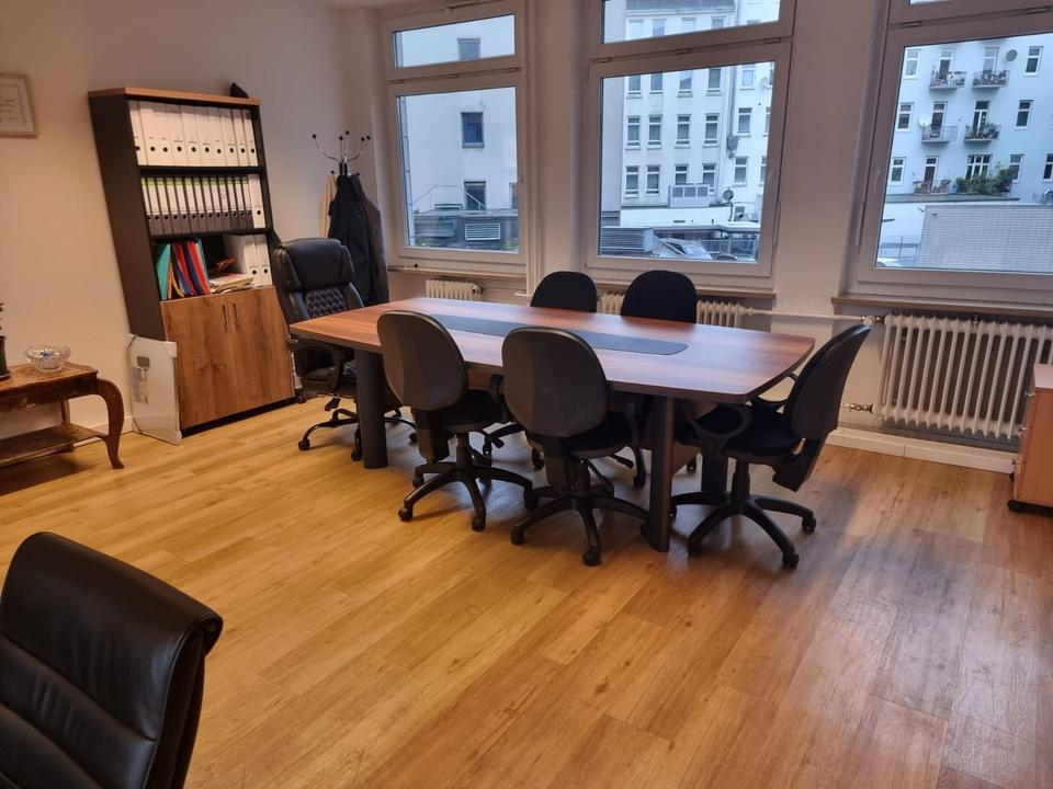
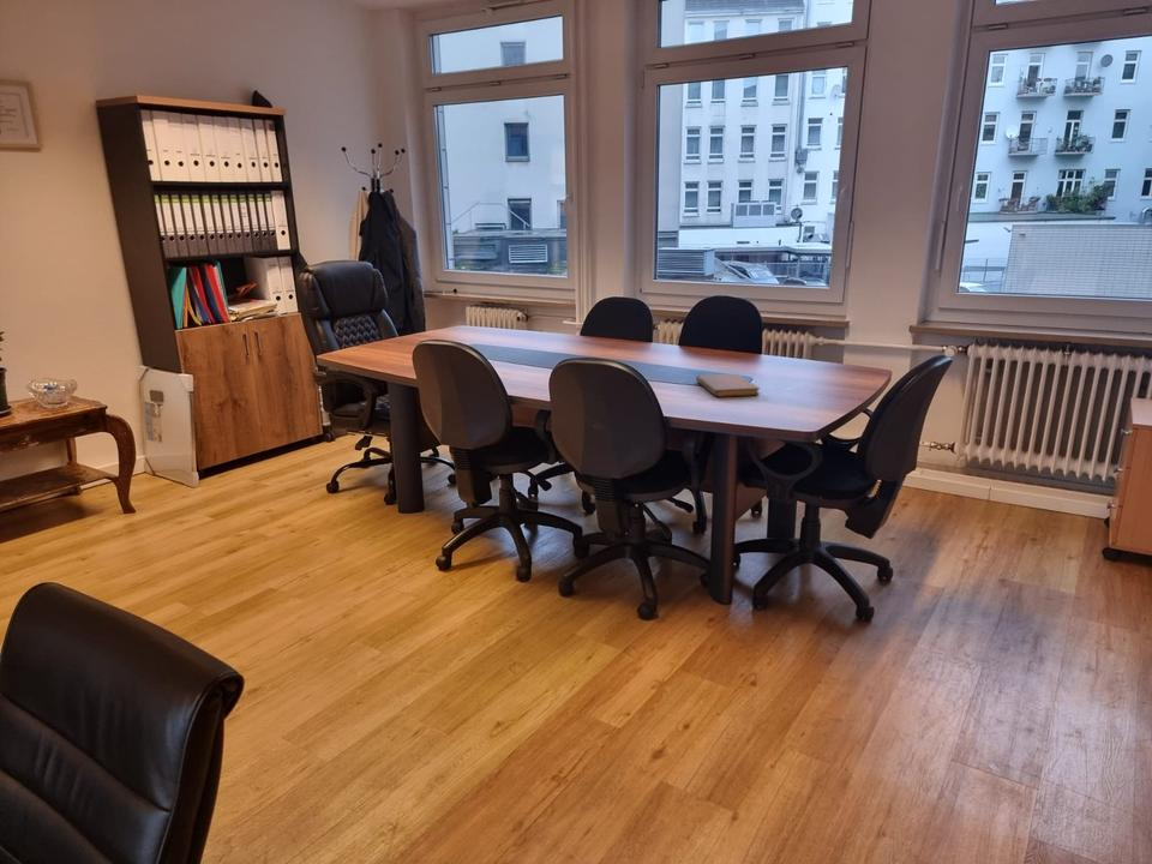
+ notebook (726, 384)
